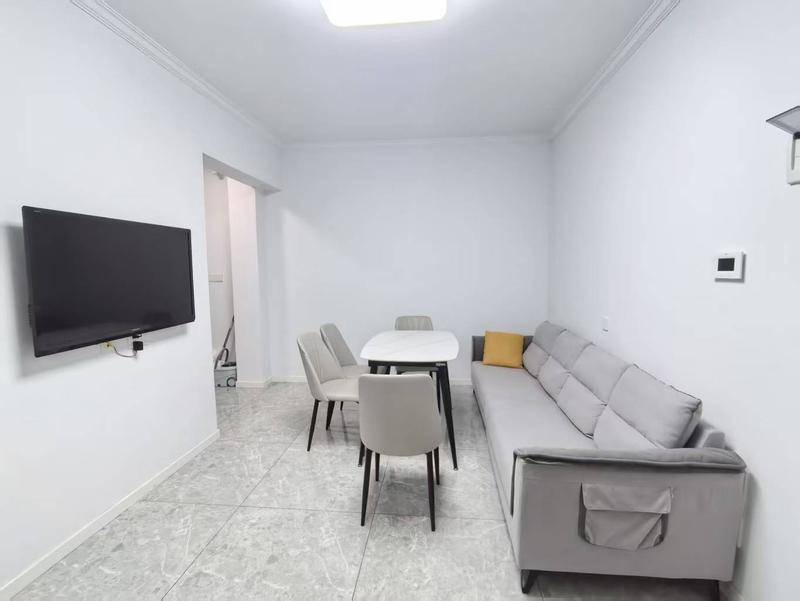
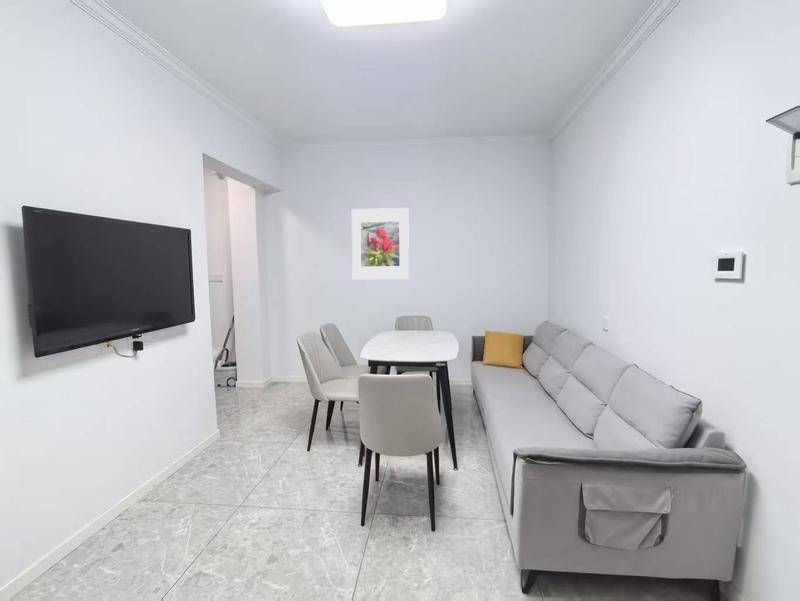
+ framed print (380, 244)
